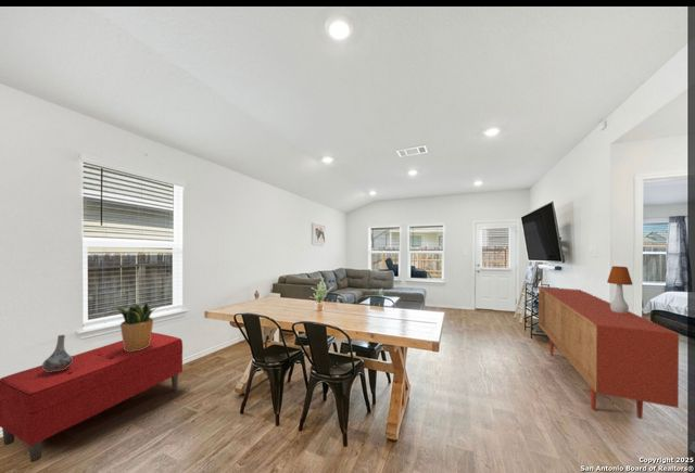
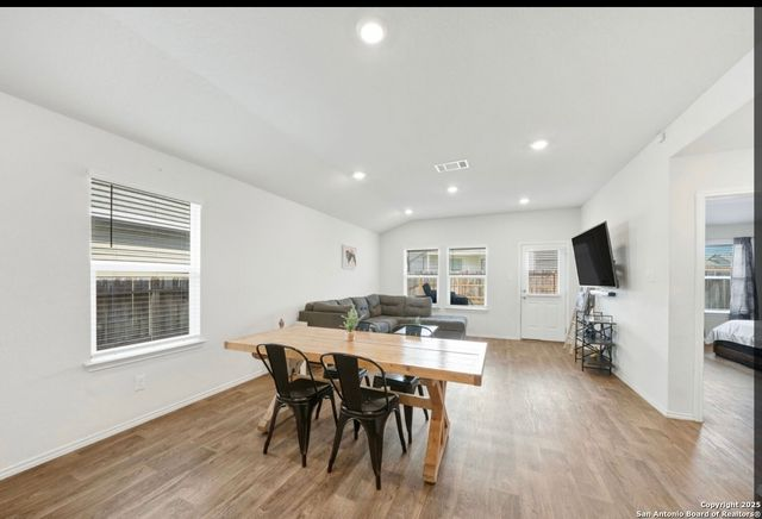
- sideboard (585, 342)
- decorative vase (56, 354)
- bench (105, 383)
- table lamp (619, 289)
- potted plant (137, 324)
